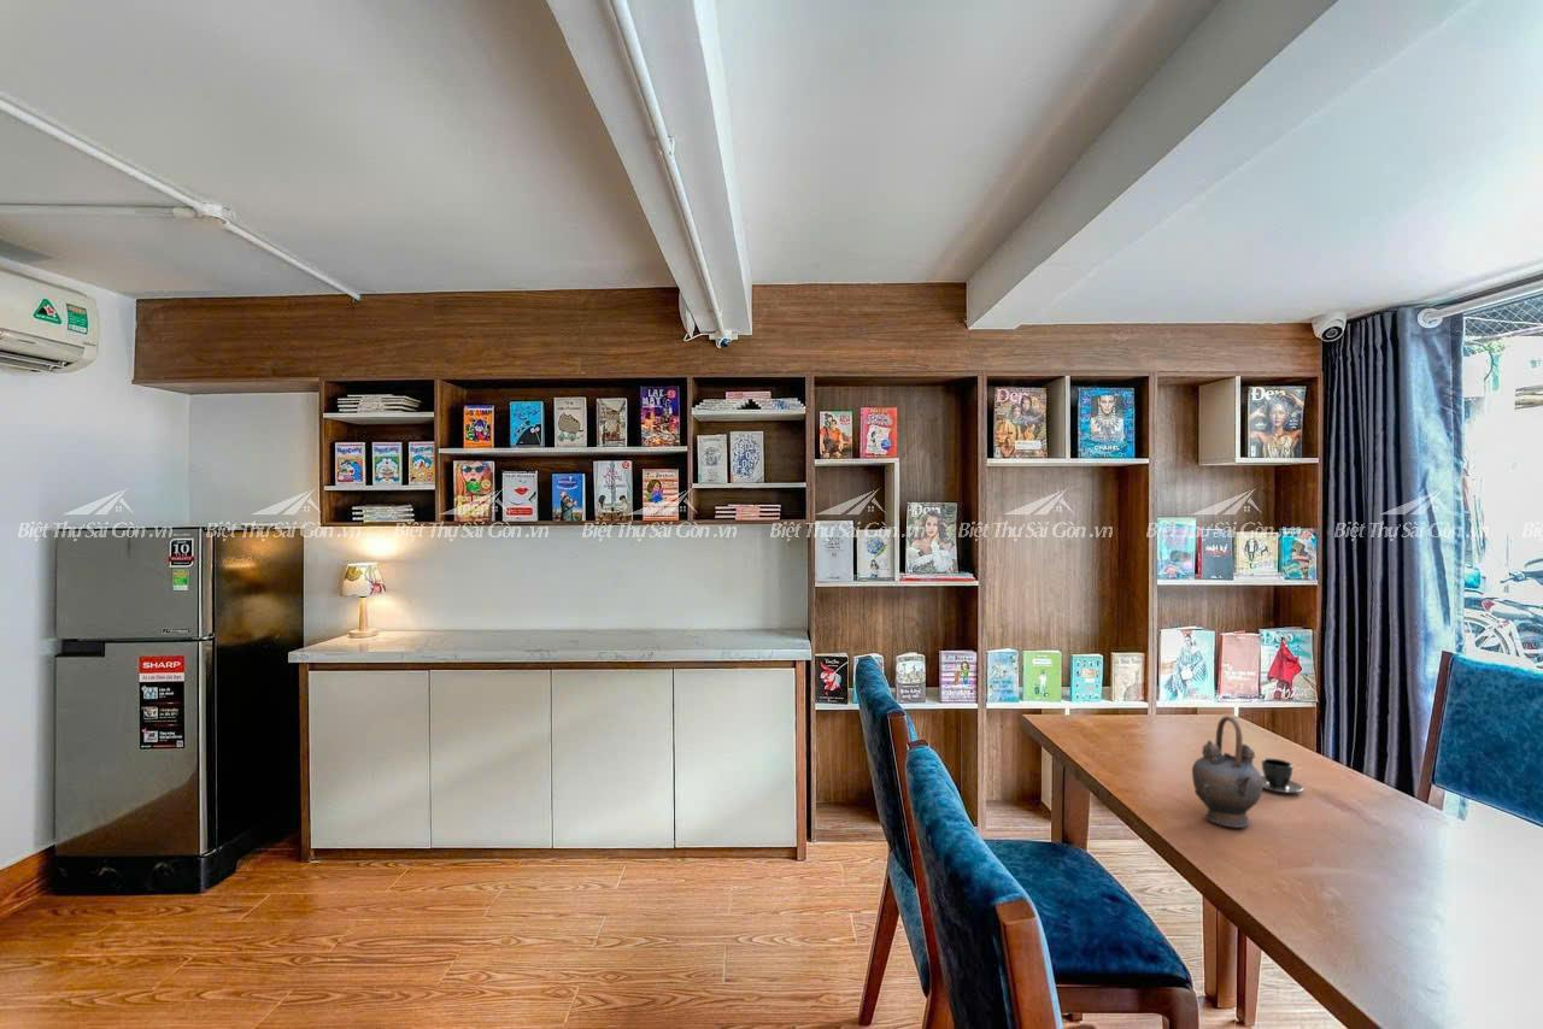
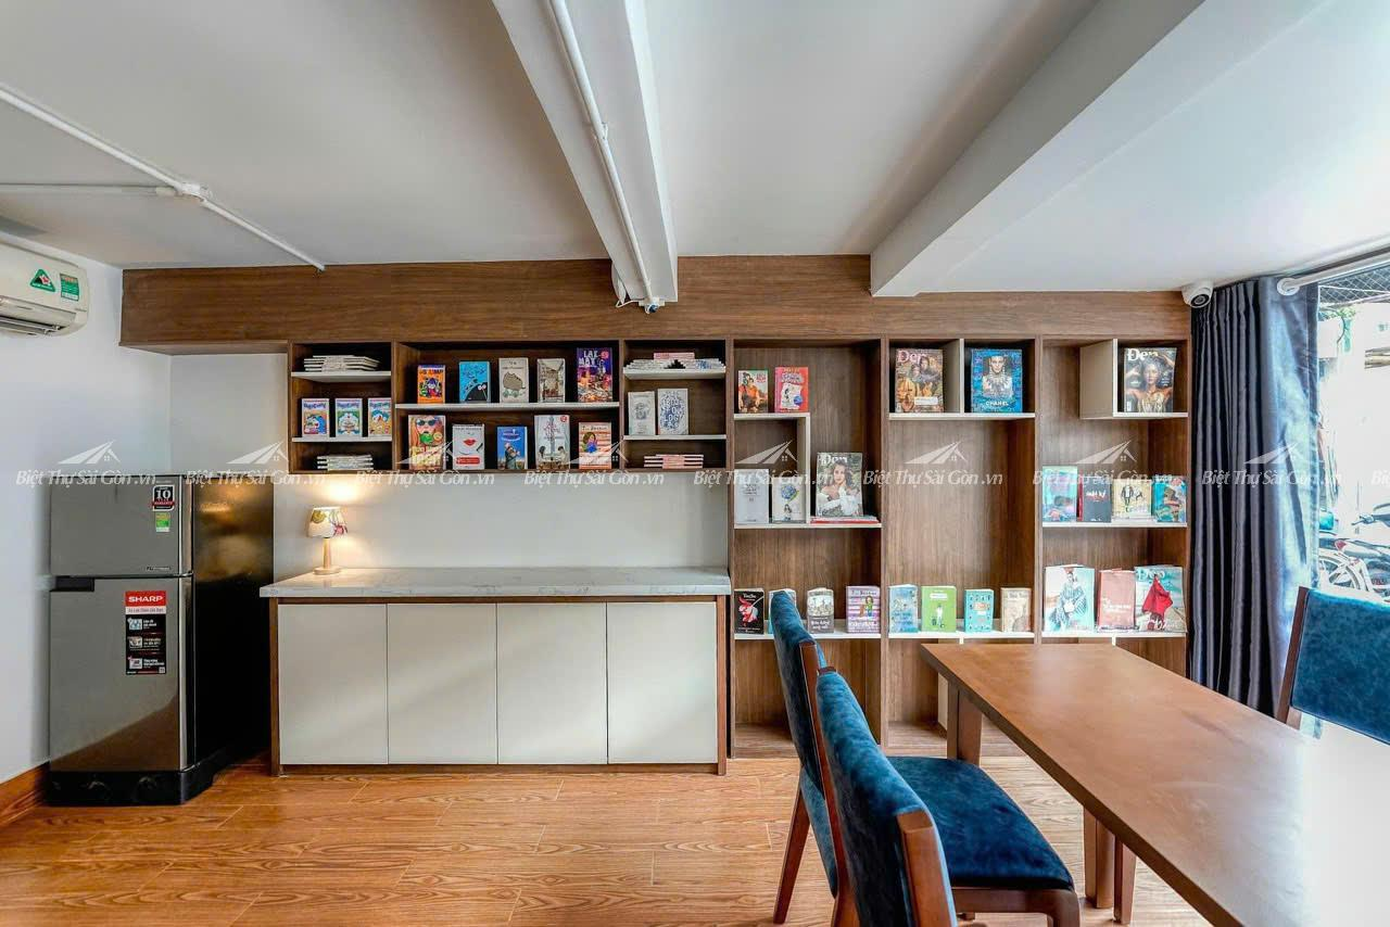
- teapot (1230, 771)
- teacup (1277, 775)
